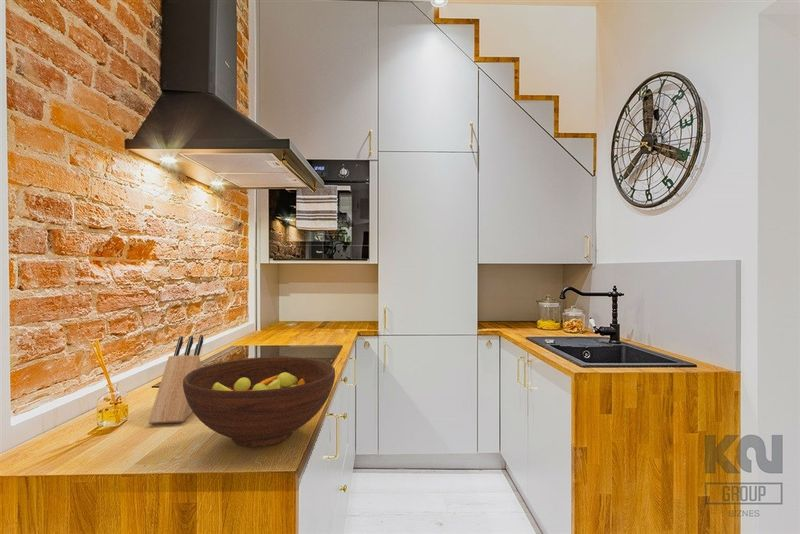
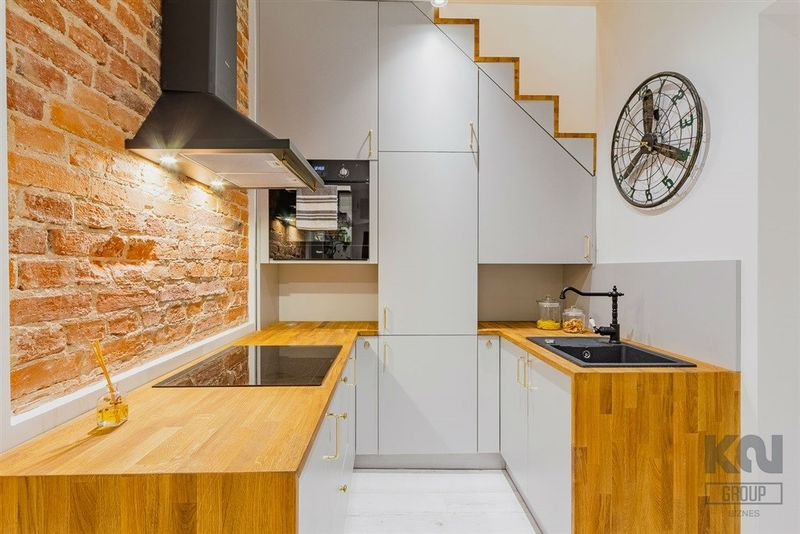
- knife block (180, 374)
- fruit bowl (262, 404)
